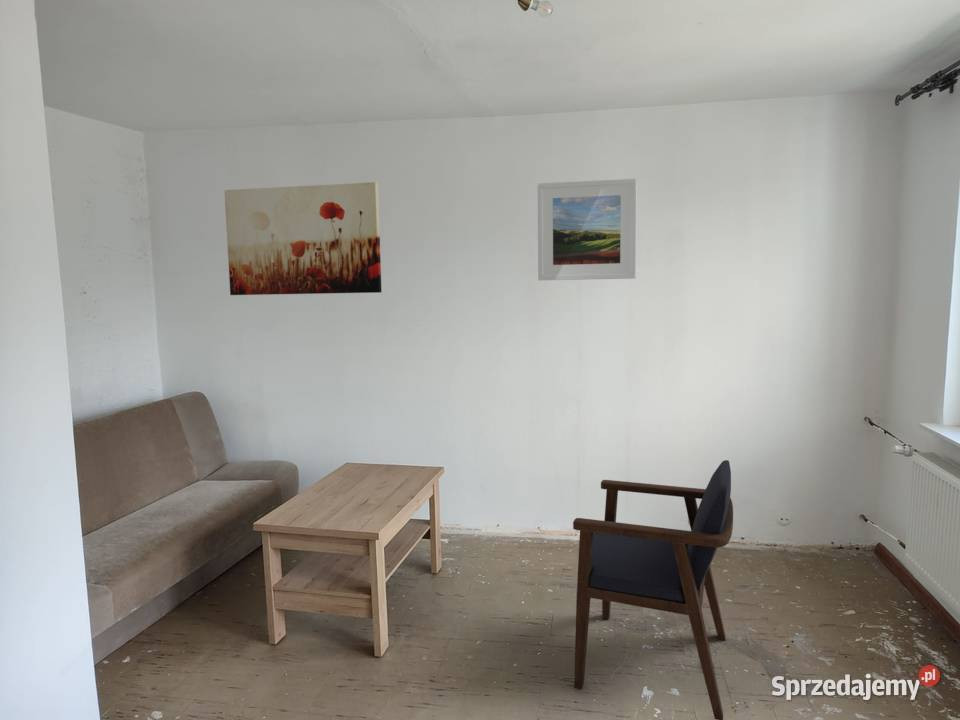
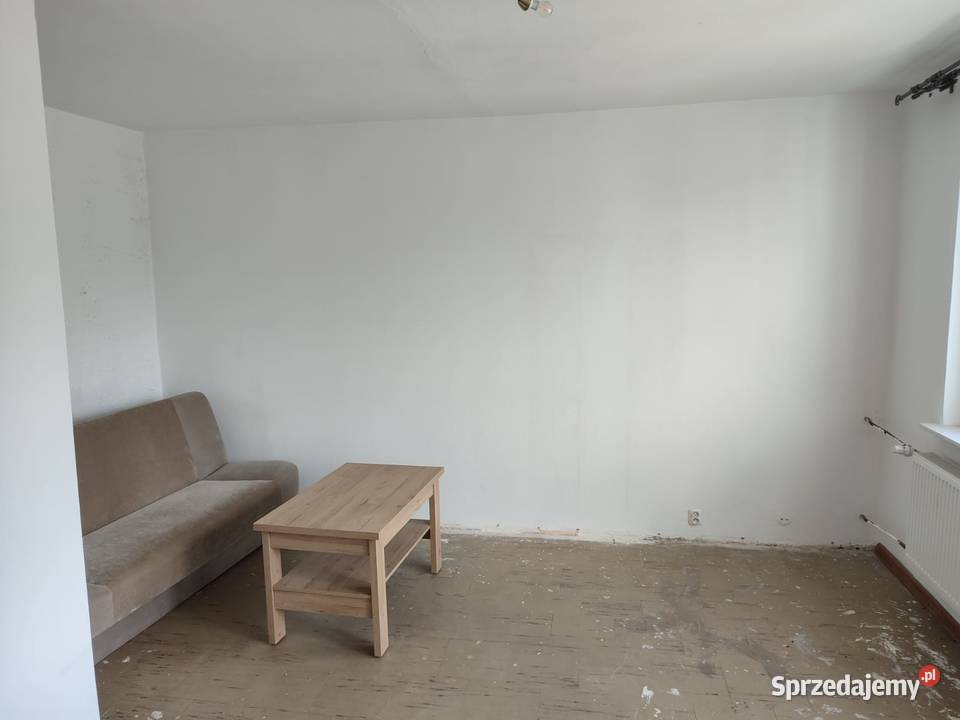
- armchair (656, 564)
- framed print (586, 230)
- wall art (302, 240)
